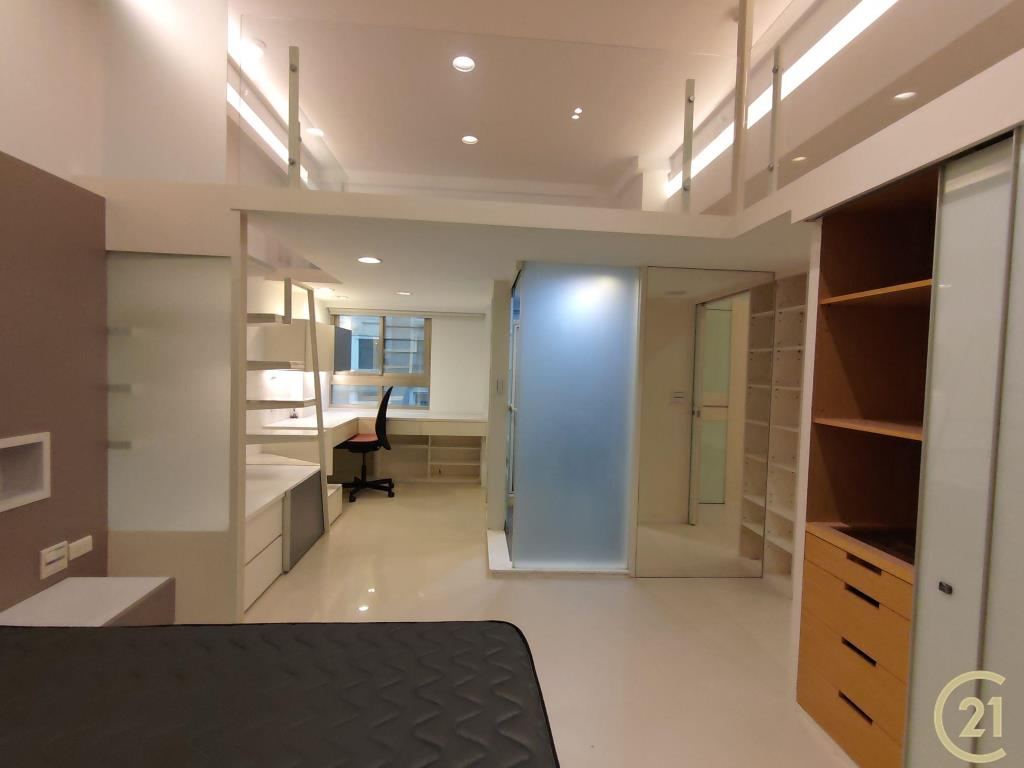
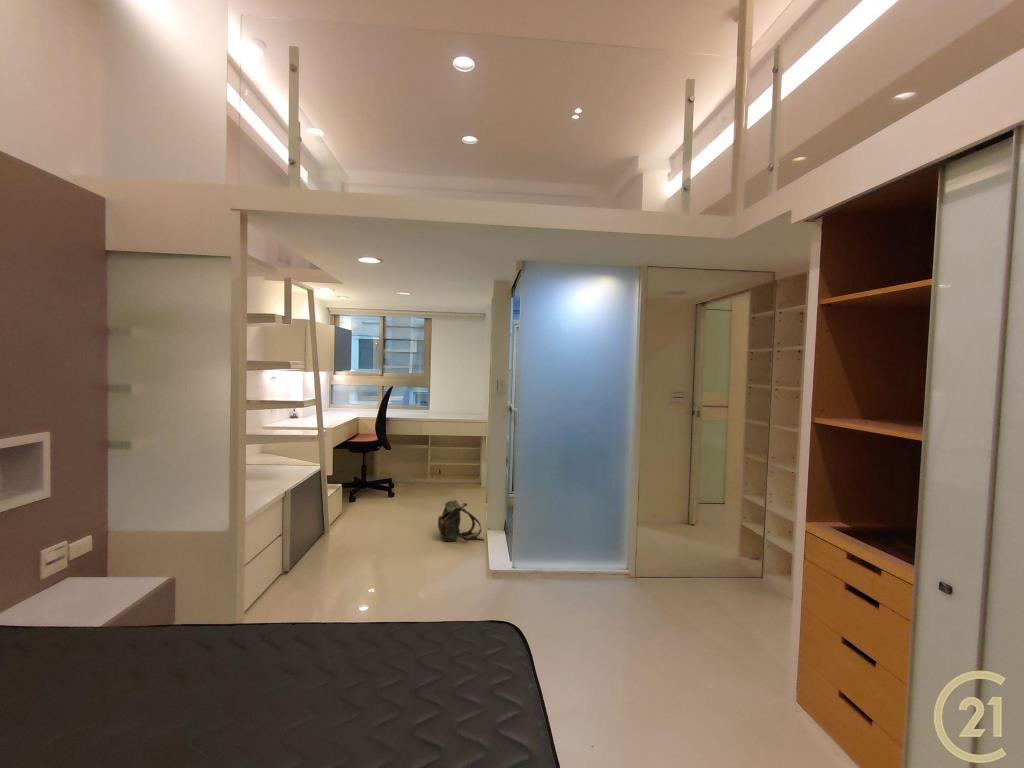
+ backpack (460, 520)
